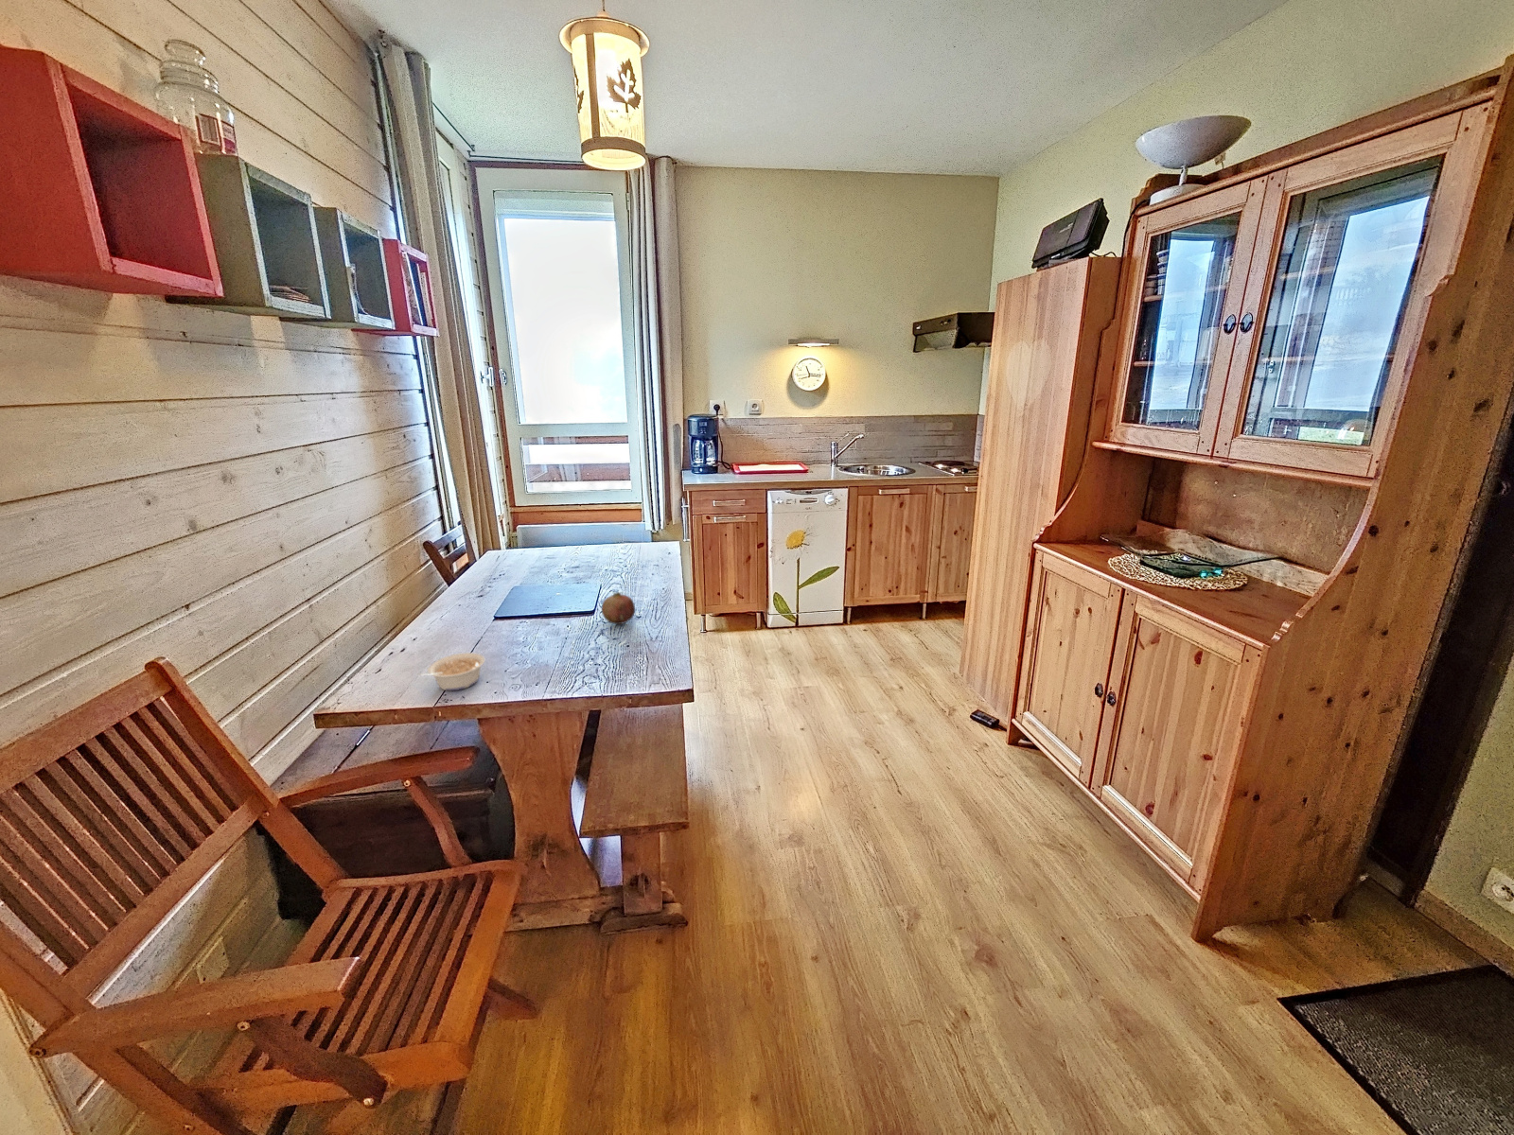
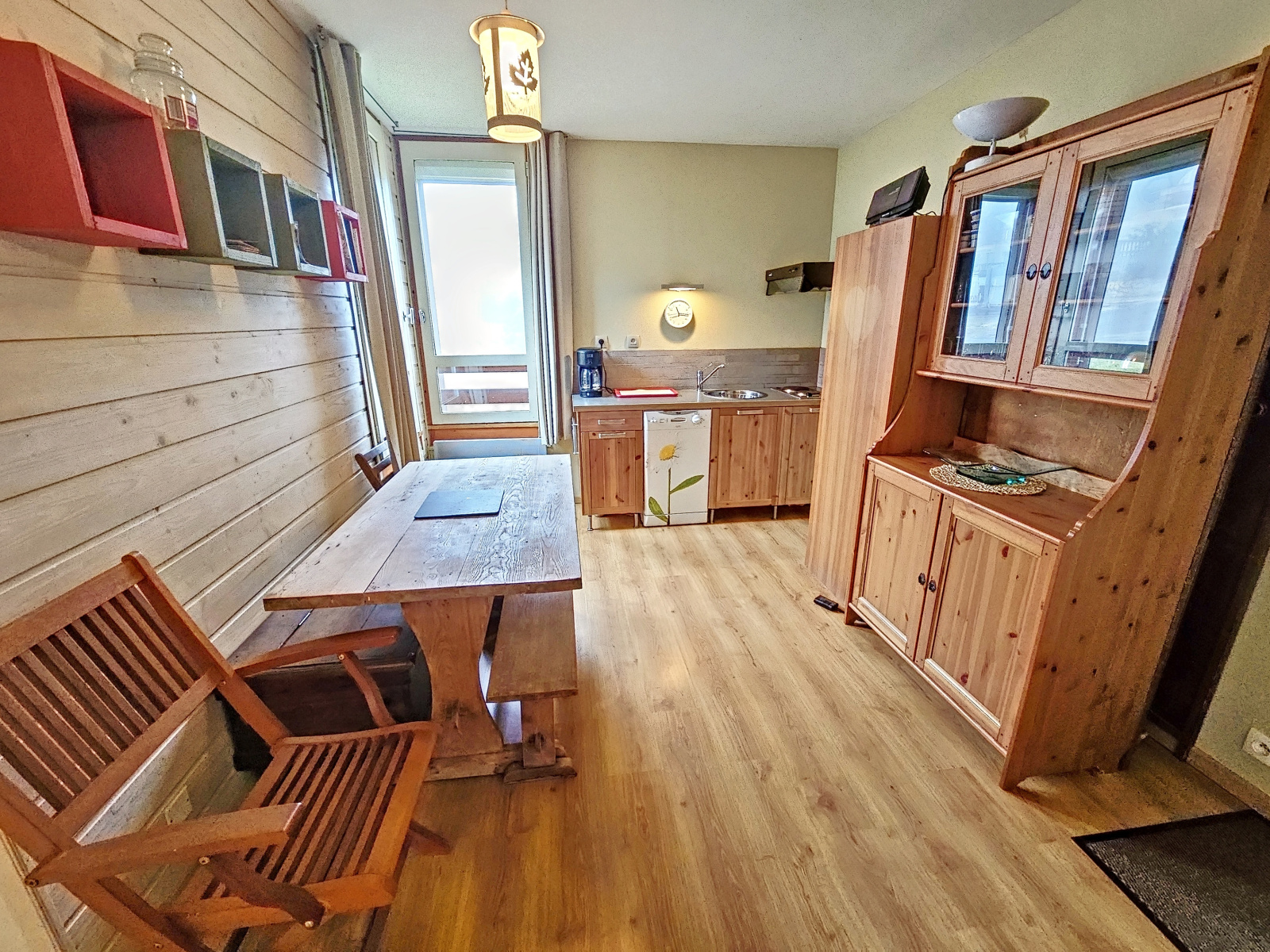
- legume (457, 671)
- fruit (618, 607)
